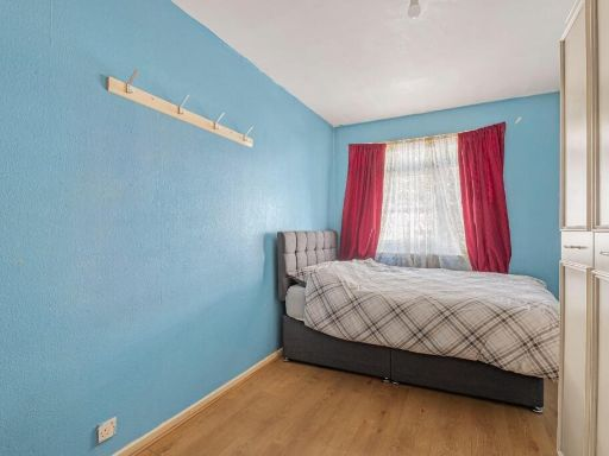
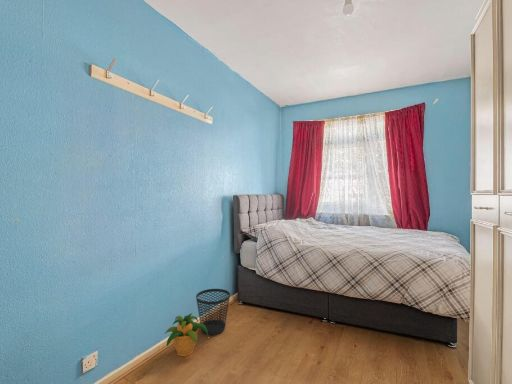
+ wastebasket (213, 312)
+ potted plant (183, 334)
